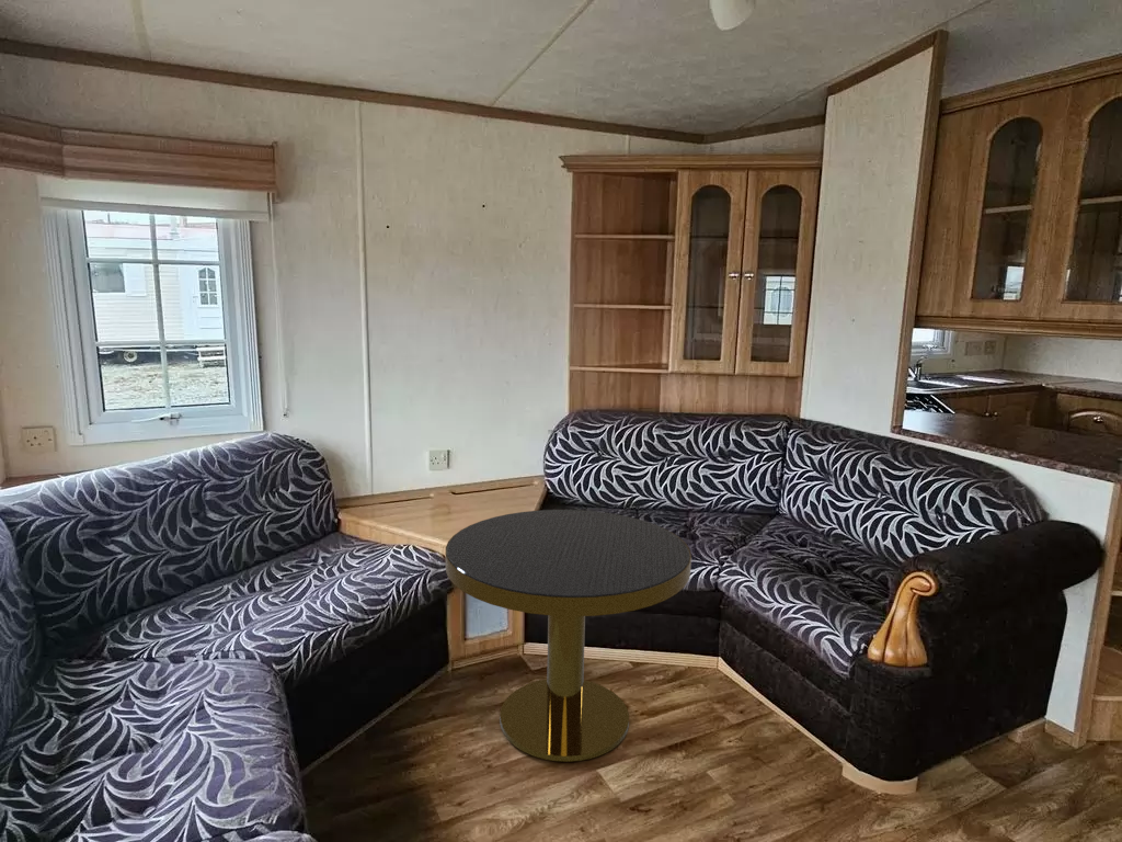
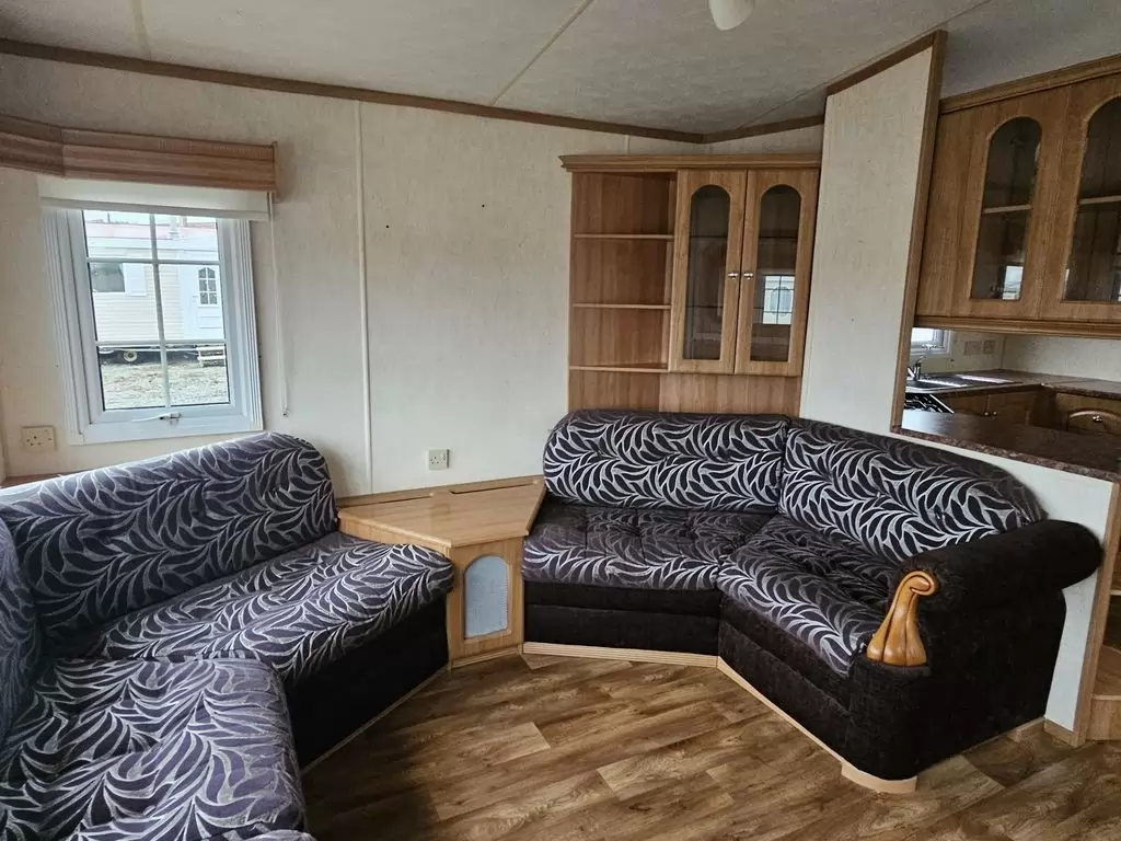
- side table (565, 634)
